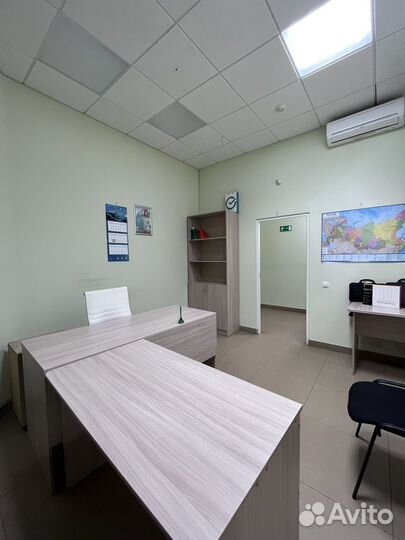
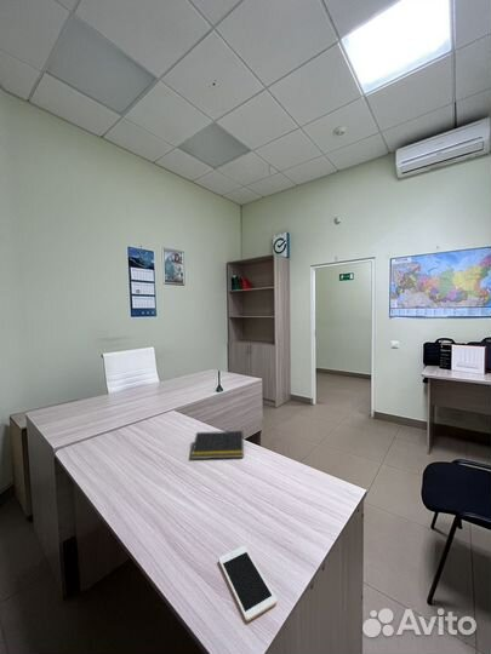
+ cell phone (245, 578)
+ notepad (218, 443)
